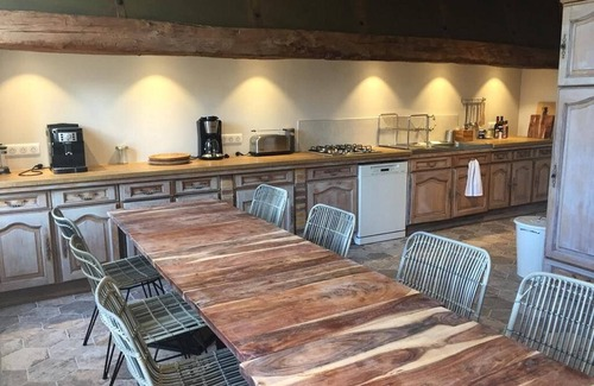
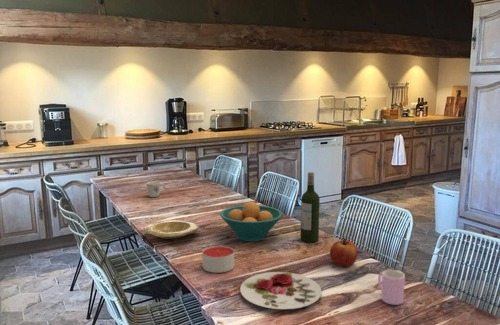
+ apple (343, 252)
+ plate (170, 231)
+ plate (280, 288)
+ wine bottle (310, 206)
+ candle (218, 258)
+ fruit bowl (251, 219)
+ cup (389, 285)
+ mug (156, 189)
